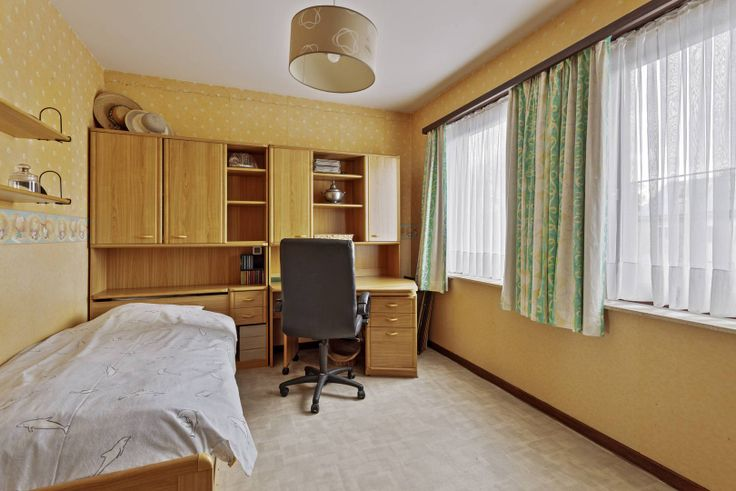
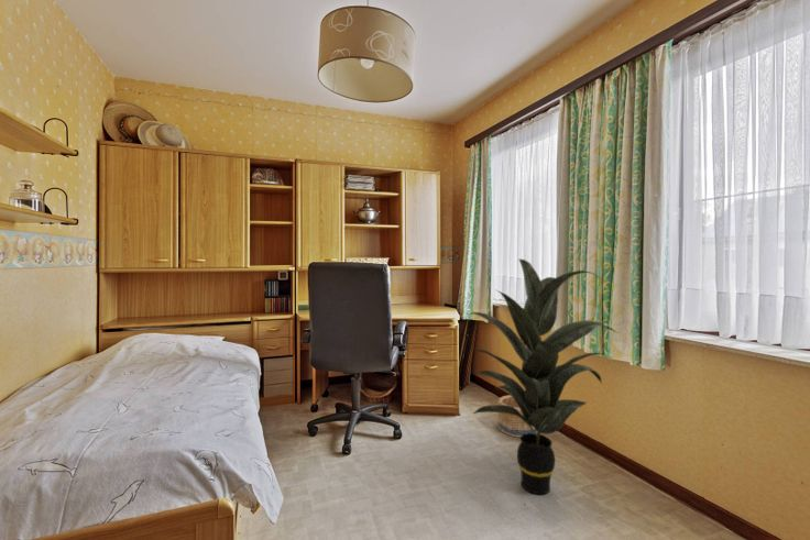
+ basket (516, 416)
+ indoor plant (536, 370)
